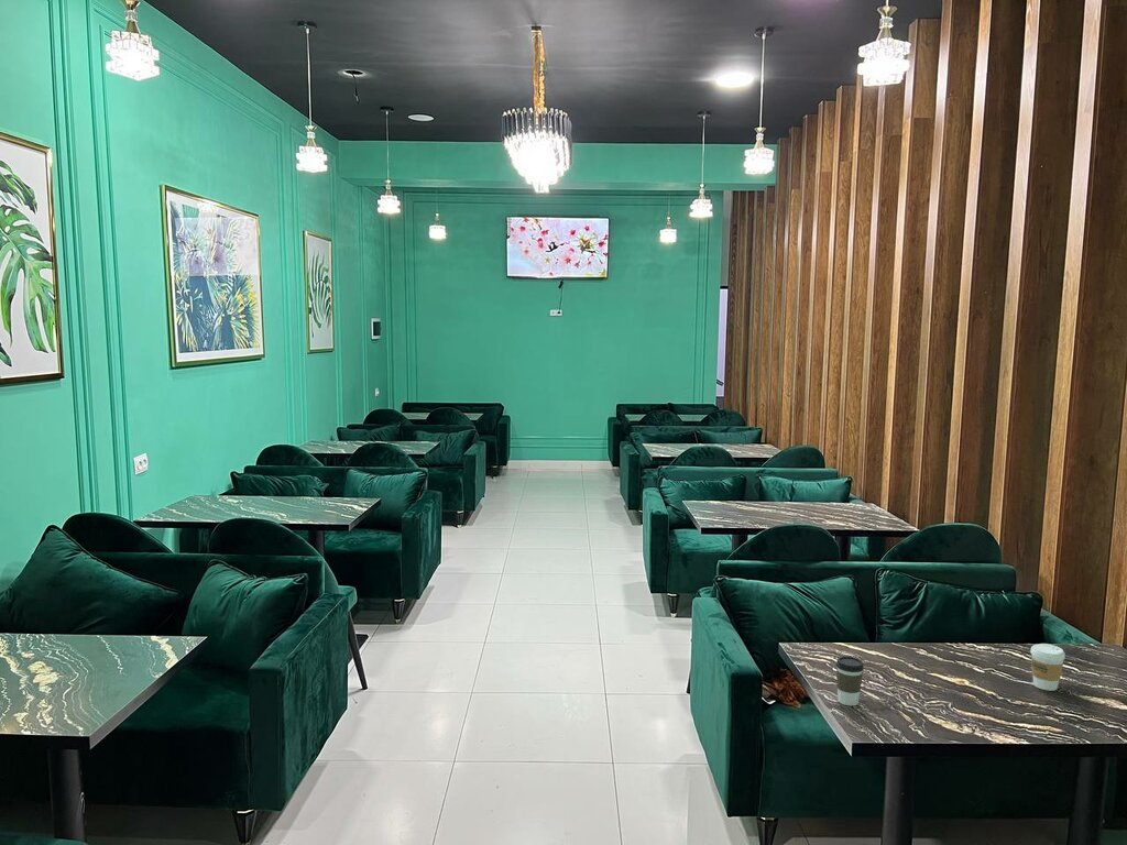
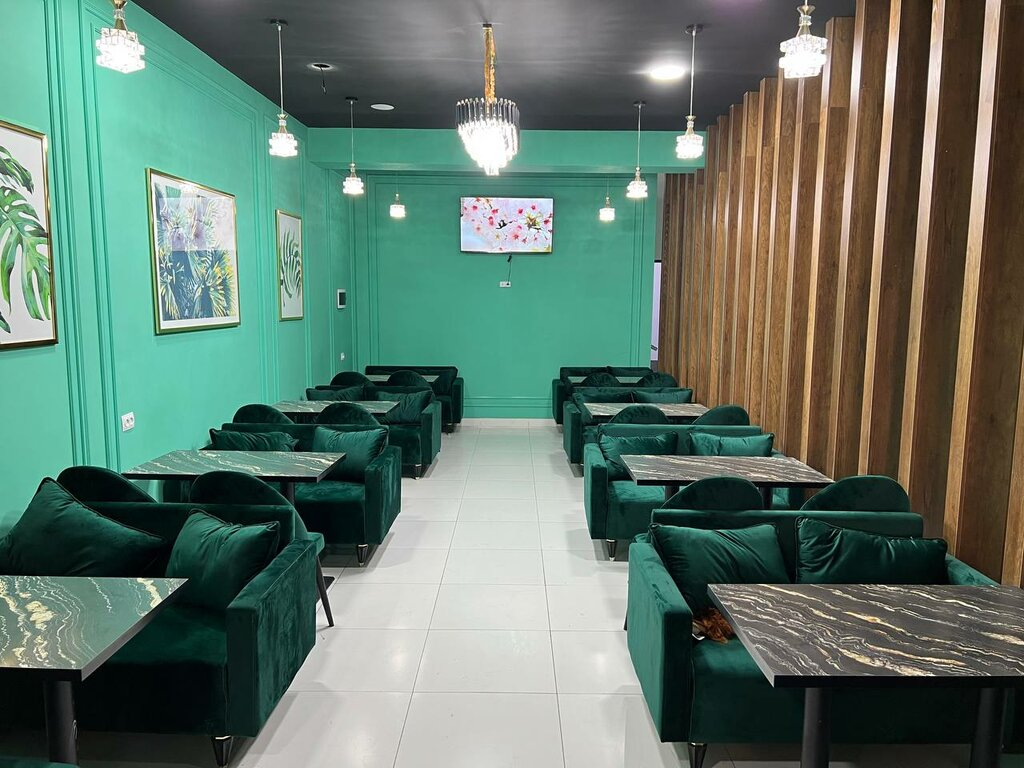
- coffee cup (849, 681)
- coffee cup (1046, 667)
